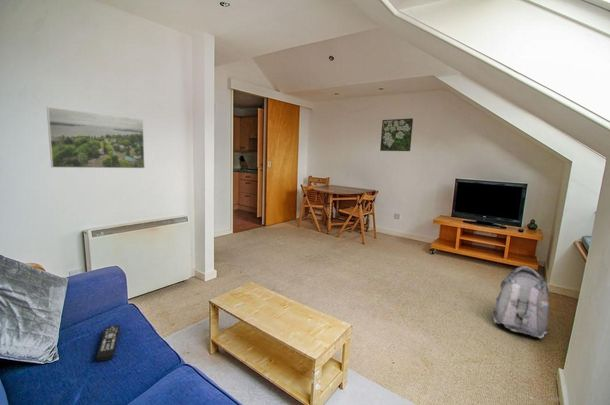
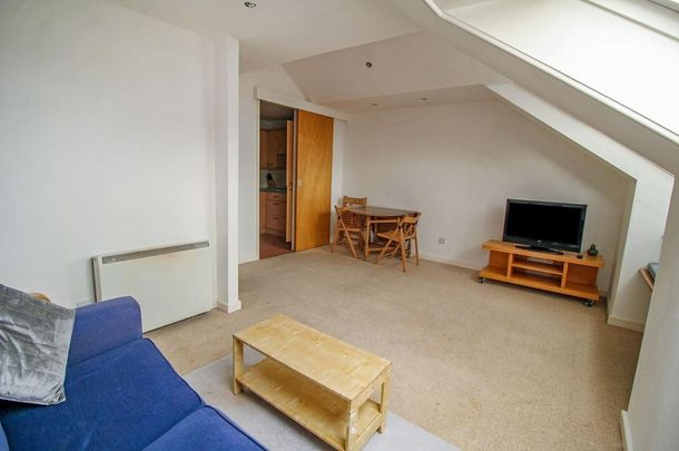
- backpack (524, 297)
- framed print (396, 135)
- remote control (109, 341)
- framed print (101, 141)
